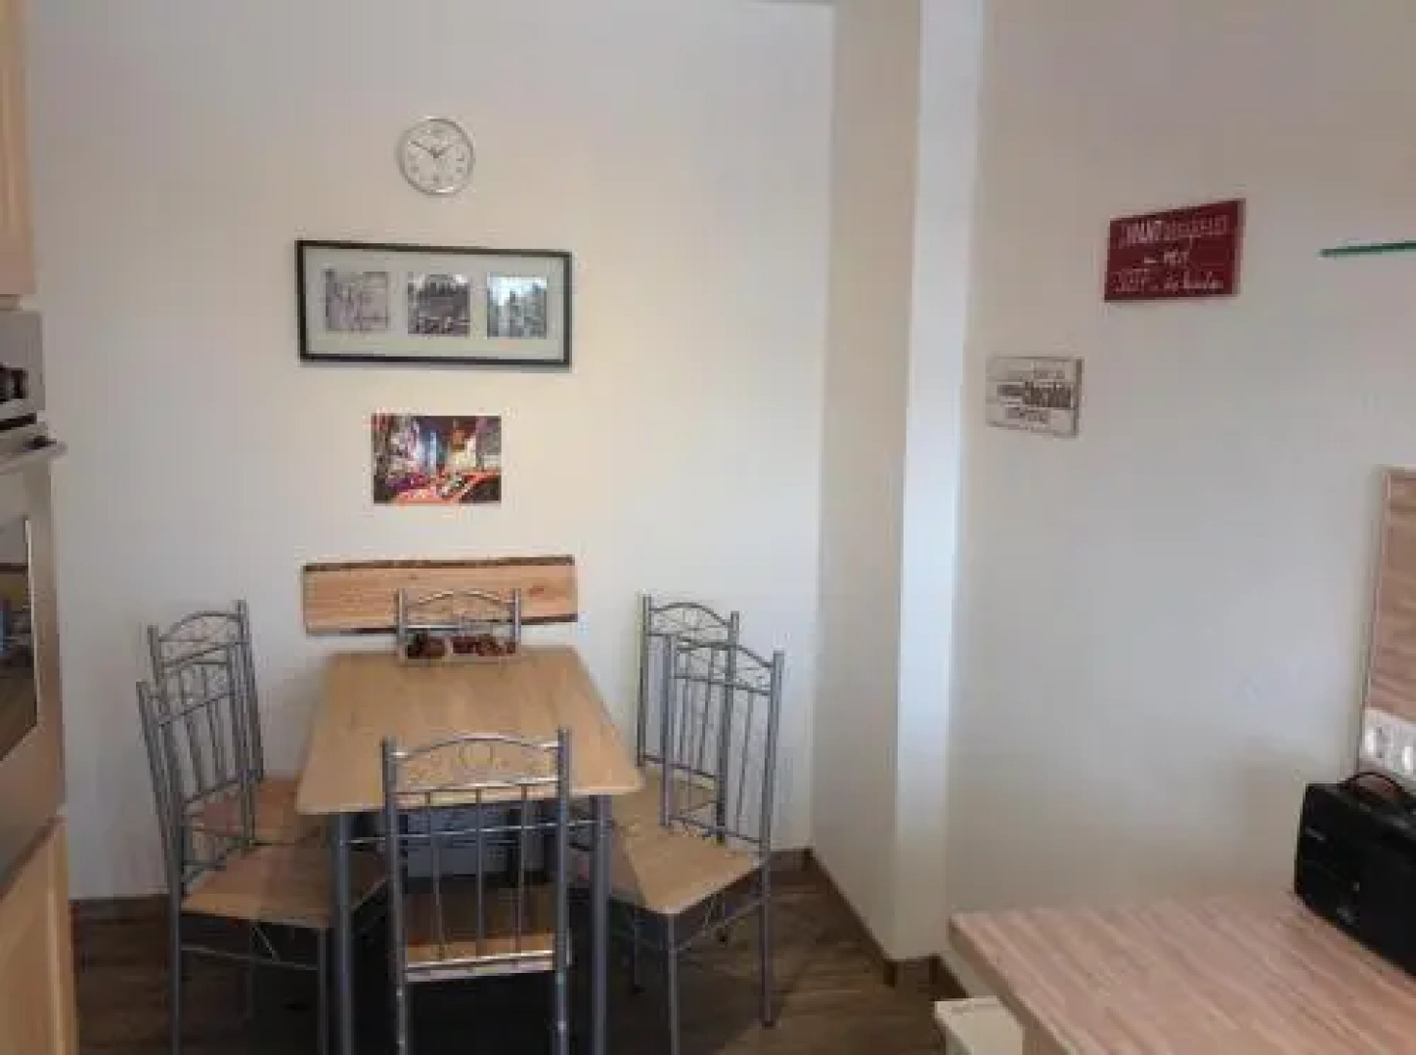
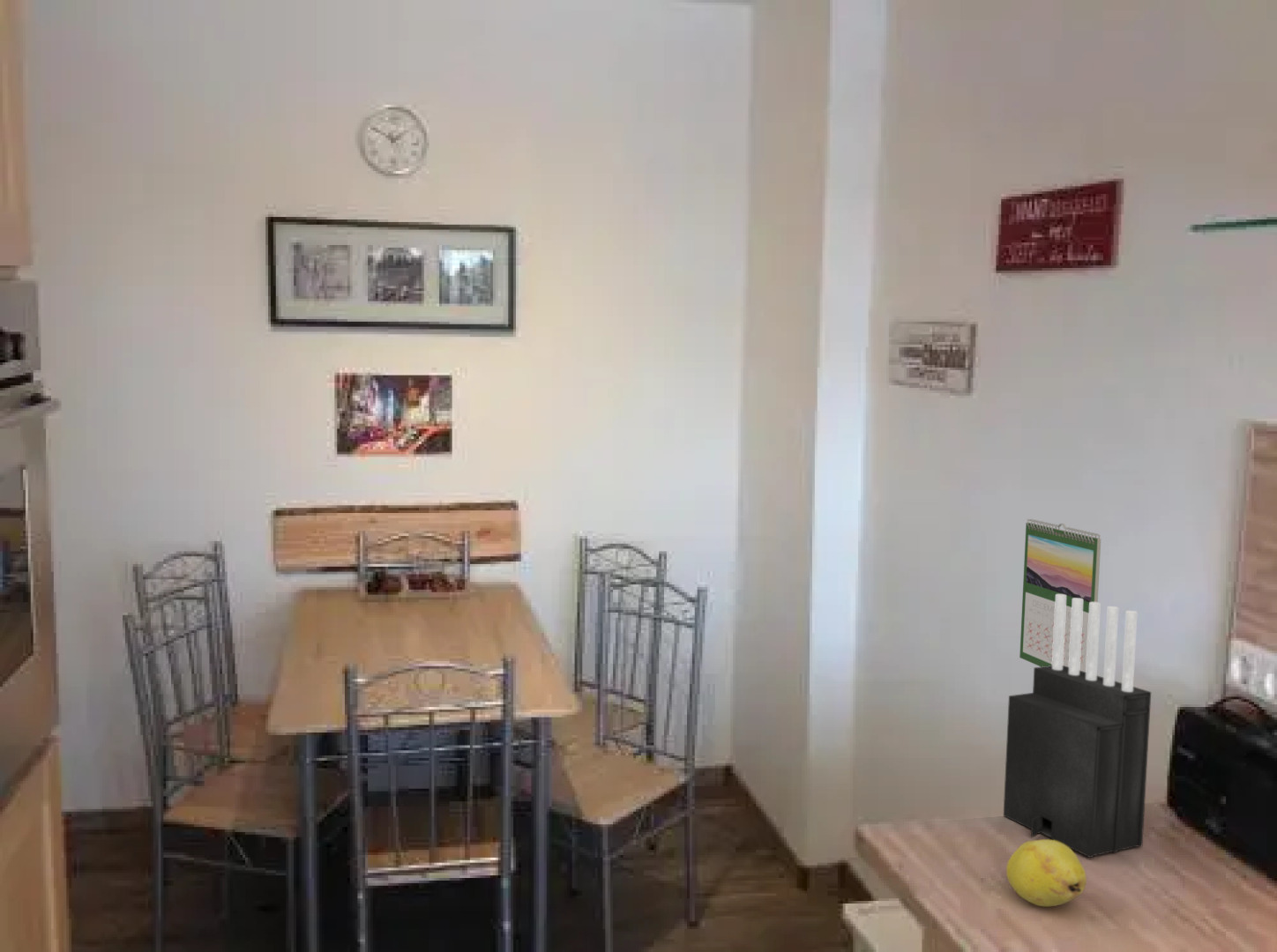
+ fruit (1048, 873)
+ calendar (1055, 598)
+ knife block (1071, 719)
